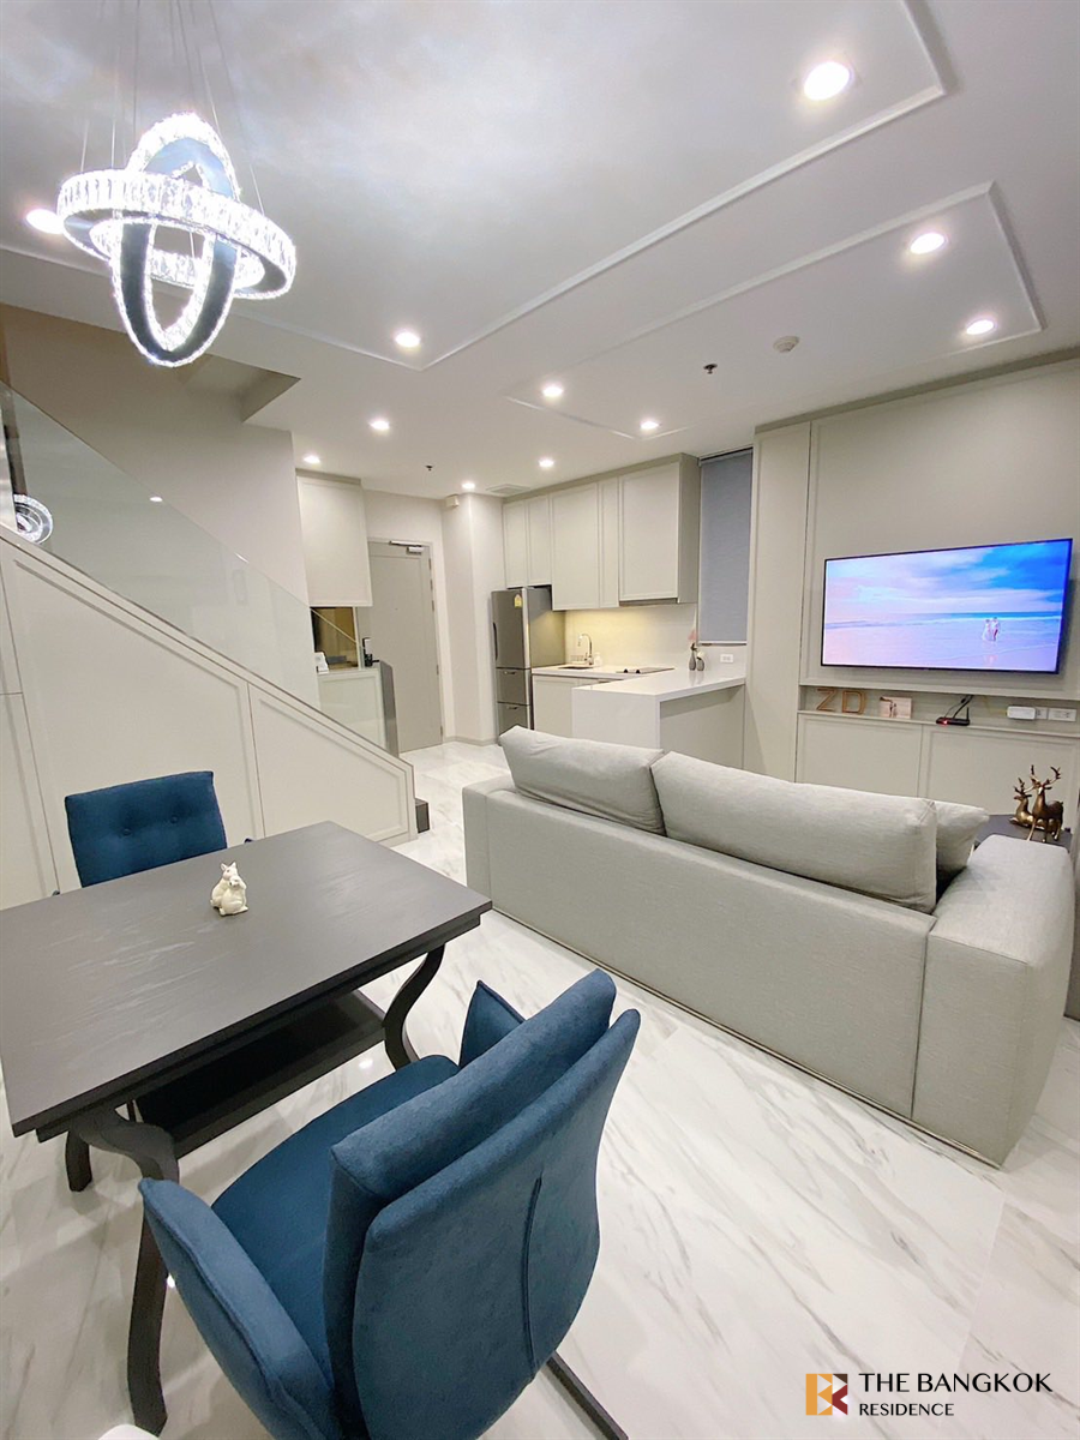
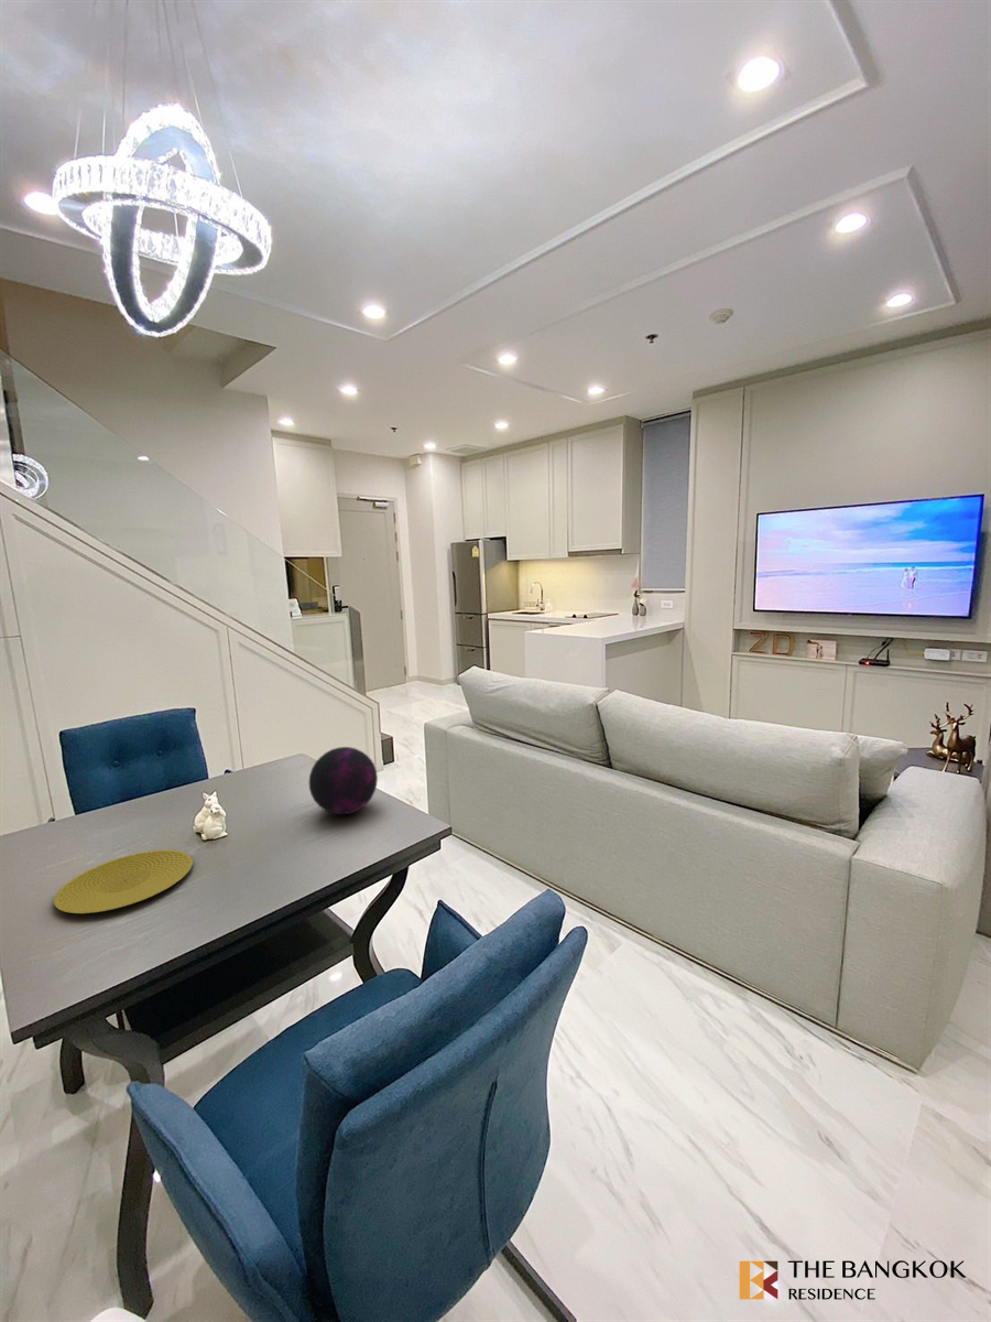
+ decorative orb (344, 780)
+ plate (127, 879)
